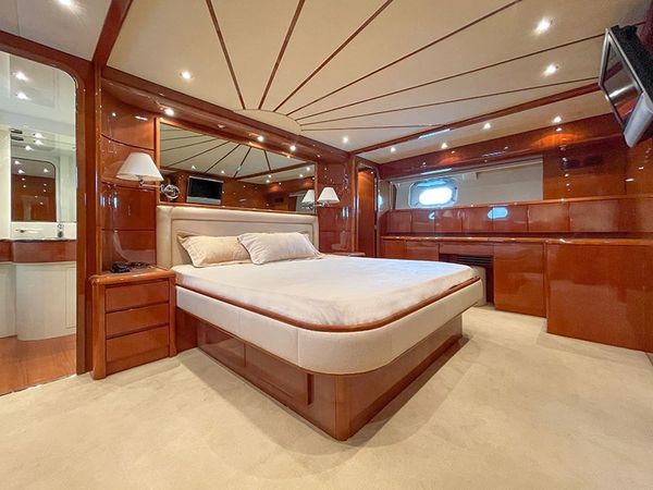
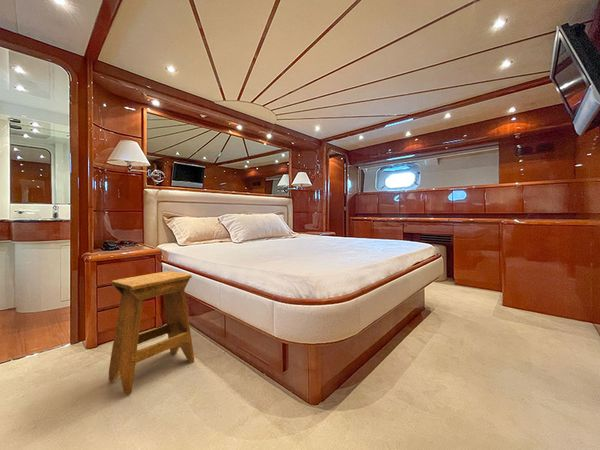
+ stool (152, 329)
